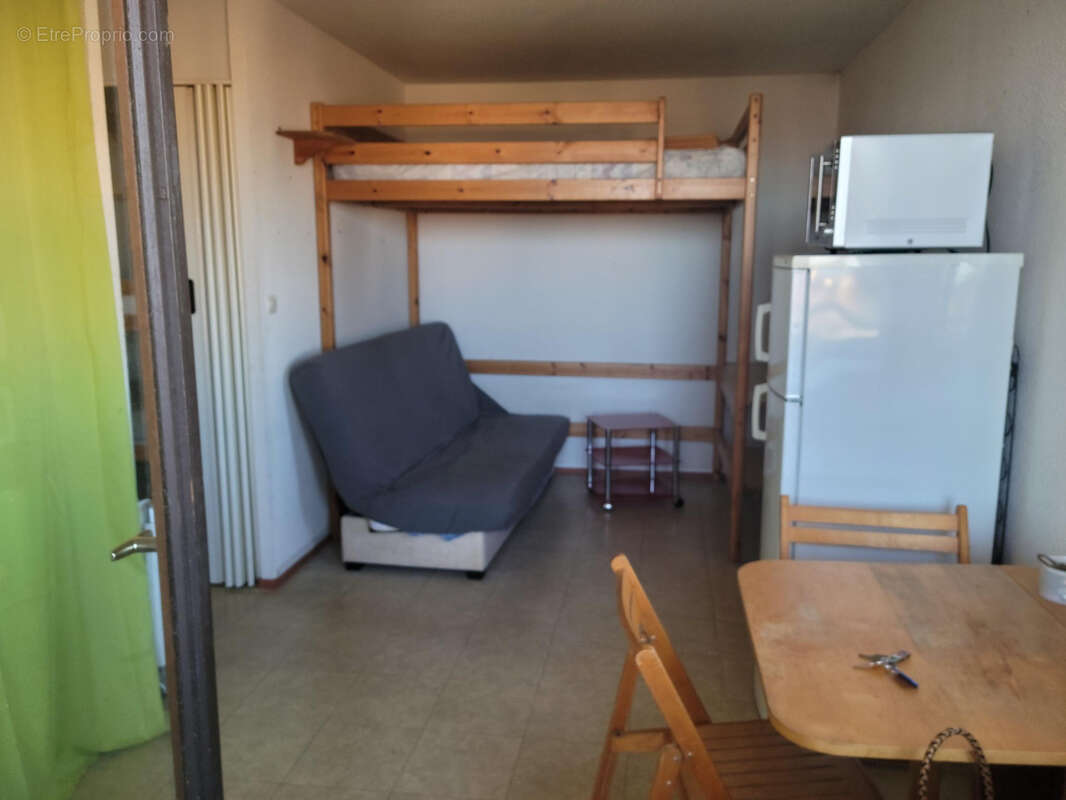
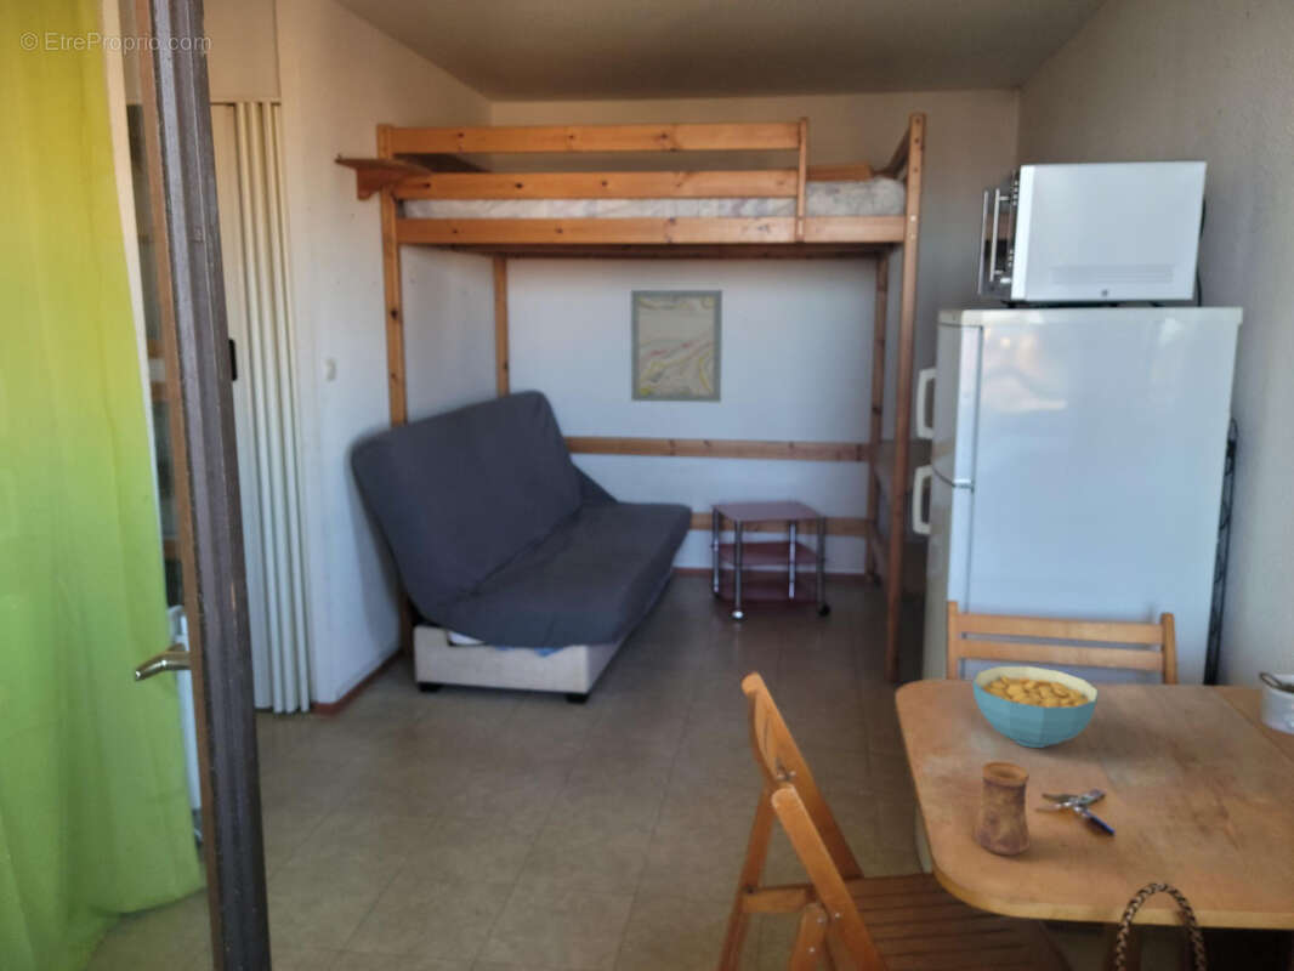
+ cup (1003, 807)
+ cereal bowl (1033, 712)
+ wall art (675, 346)
